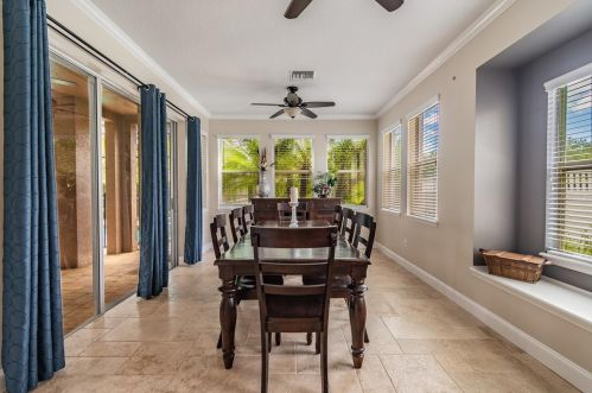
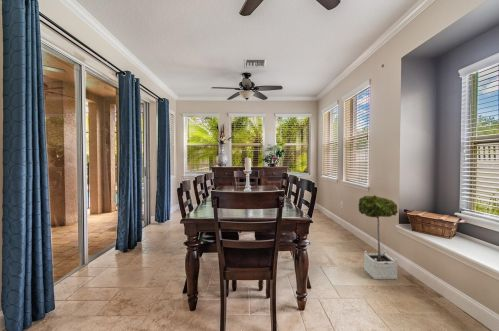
+ potted tree (377, 233)
